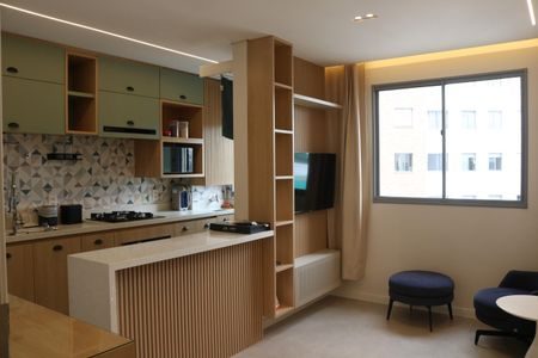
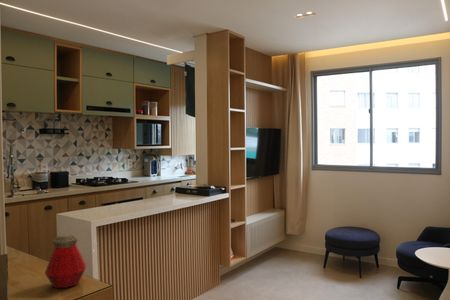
+ bottle (66, 259)
